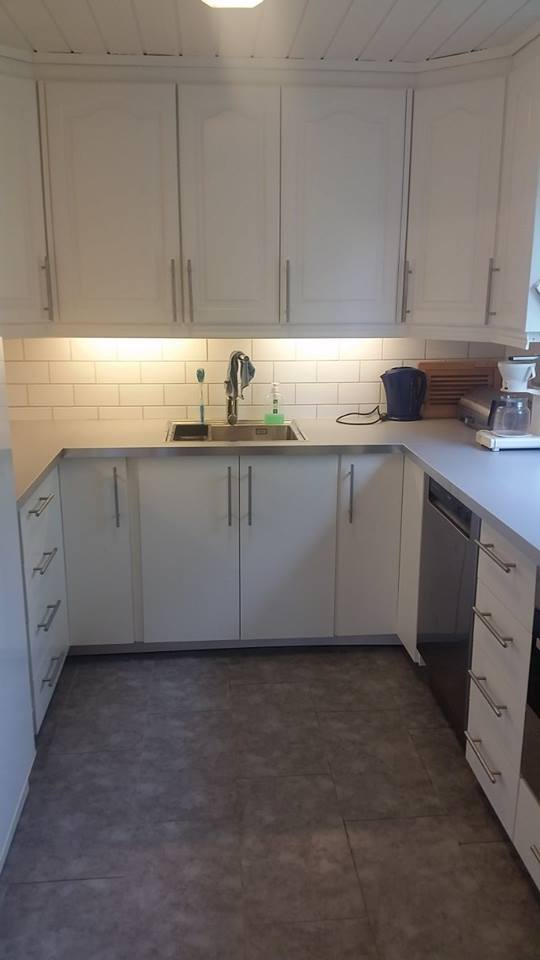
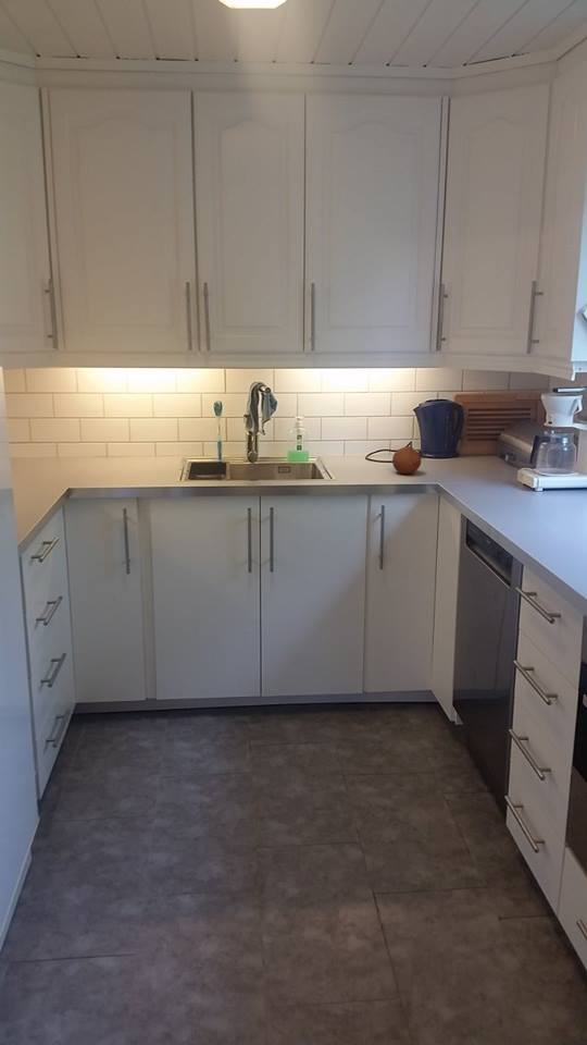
+ fruit (405, 459)
